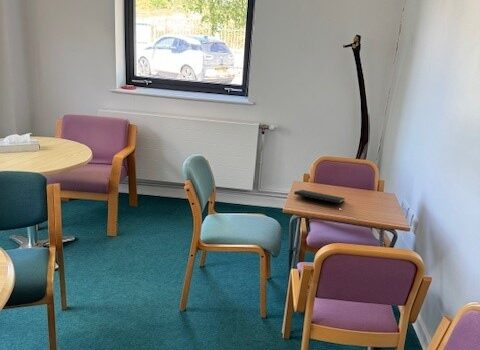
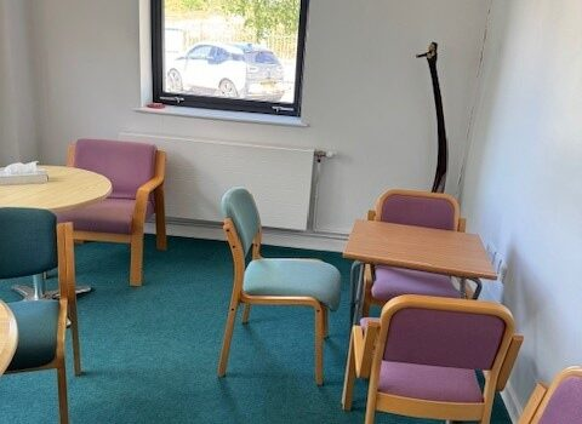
- notepad (320, 196)
